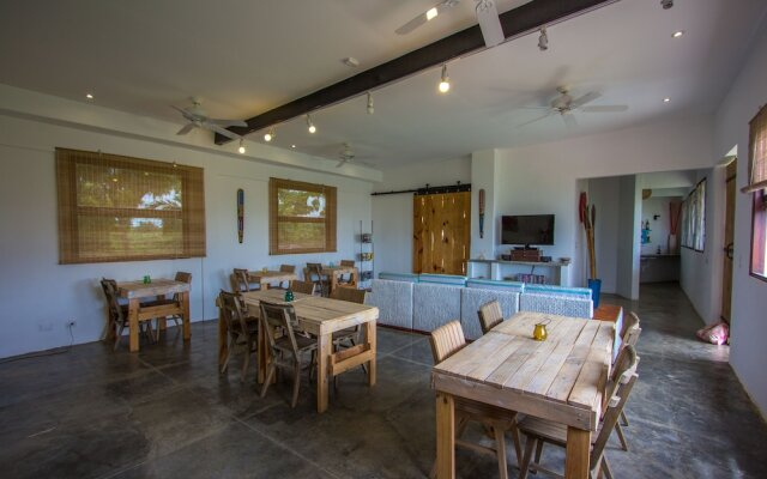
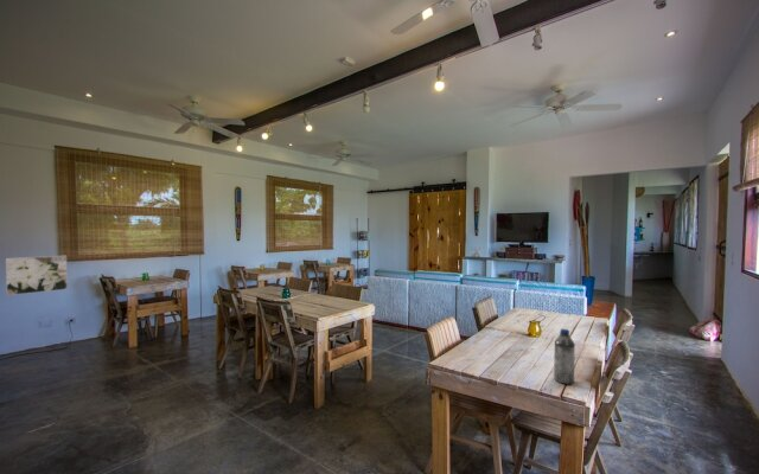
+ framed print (38, 274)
+ water bottle (563, 354)
